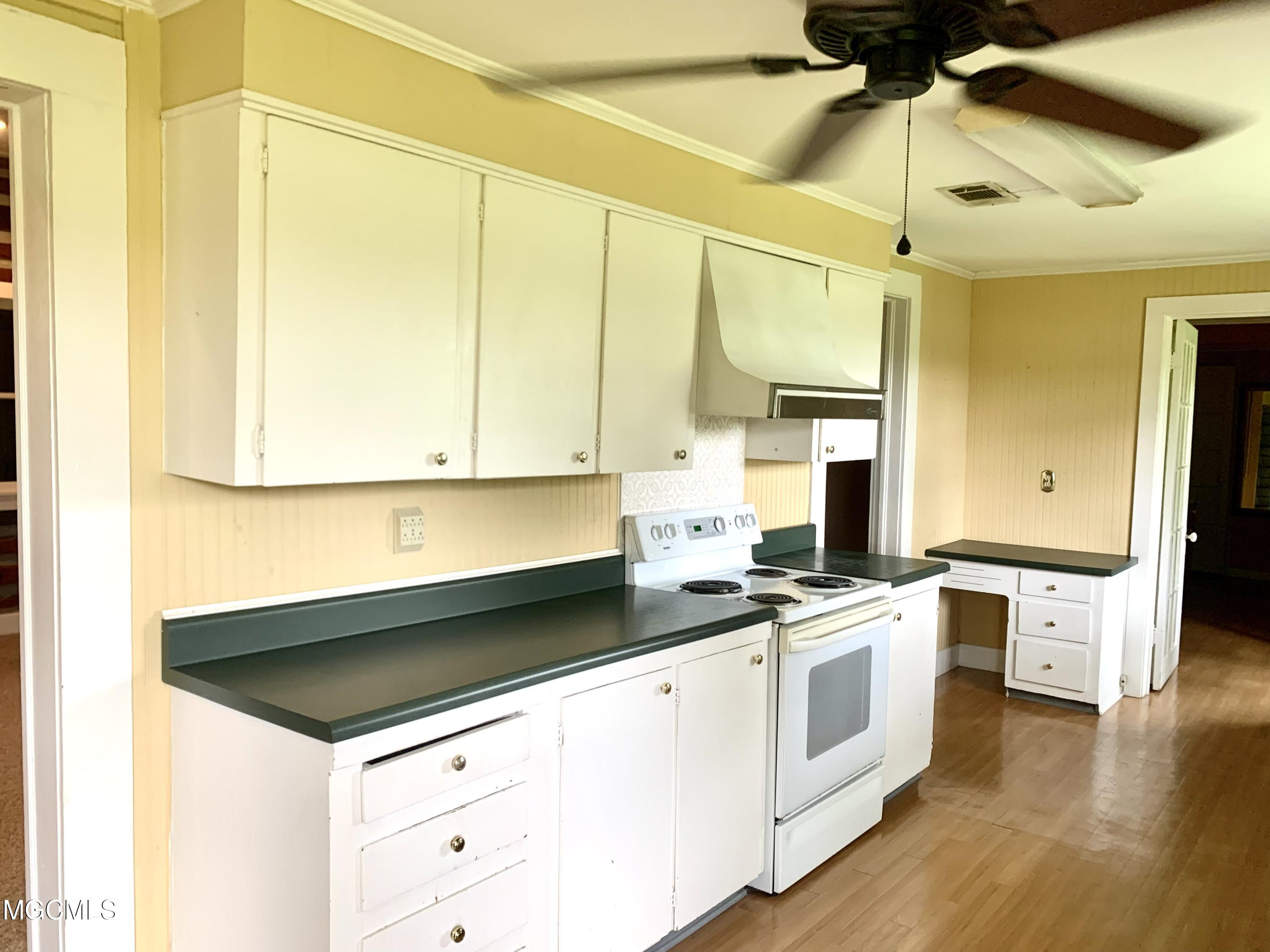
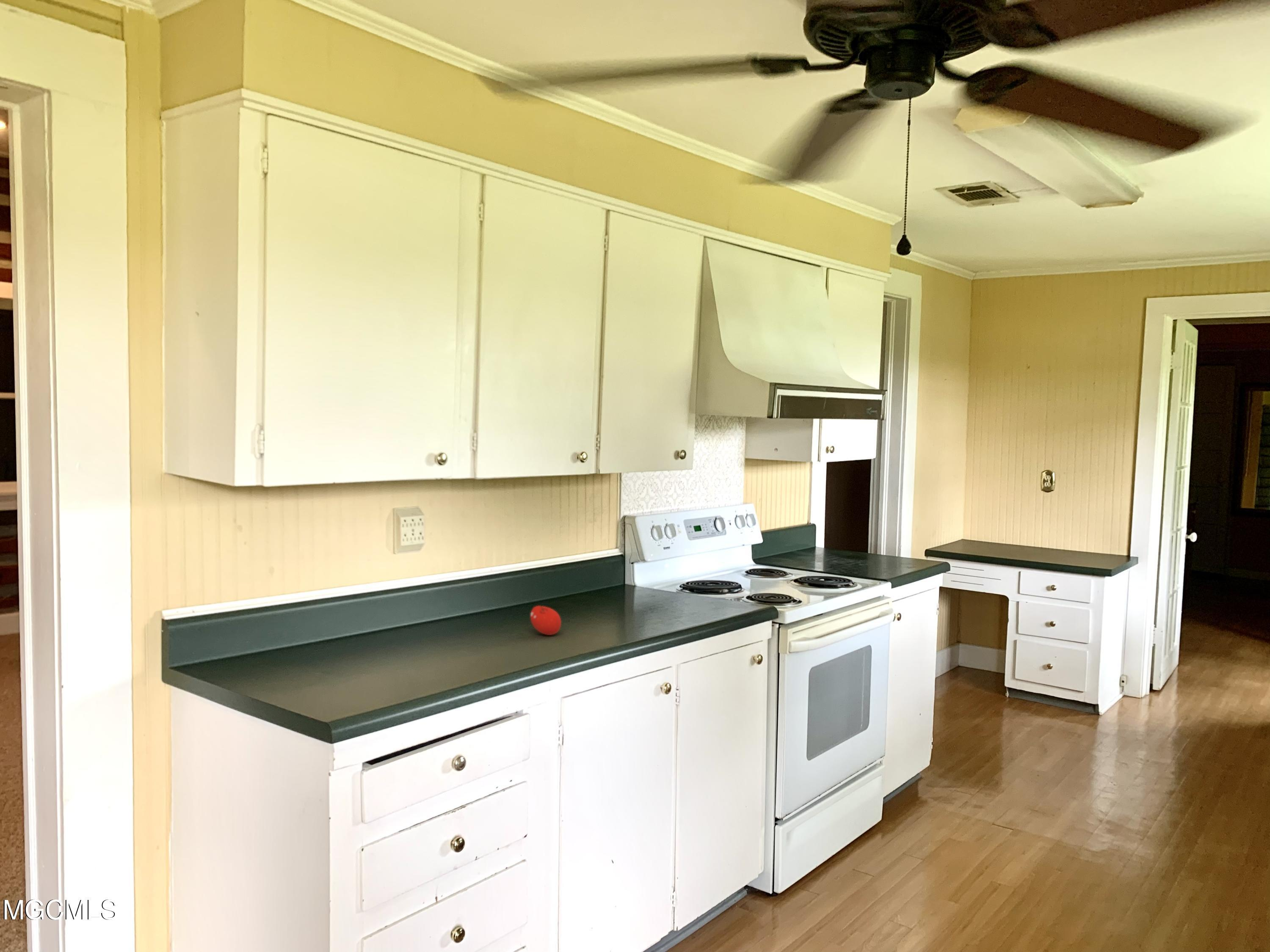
+ fruit (546, 619)
